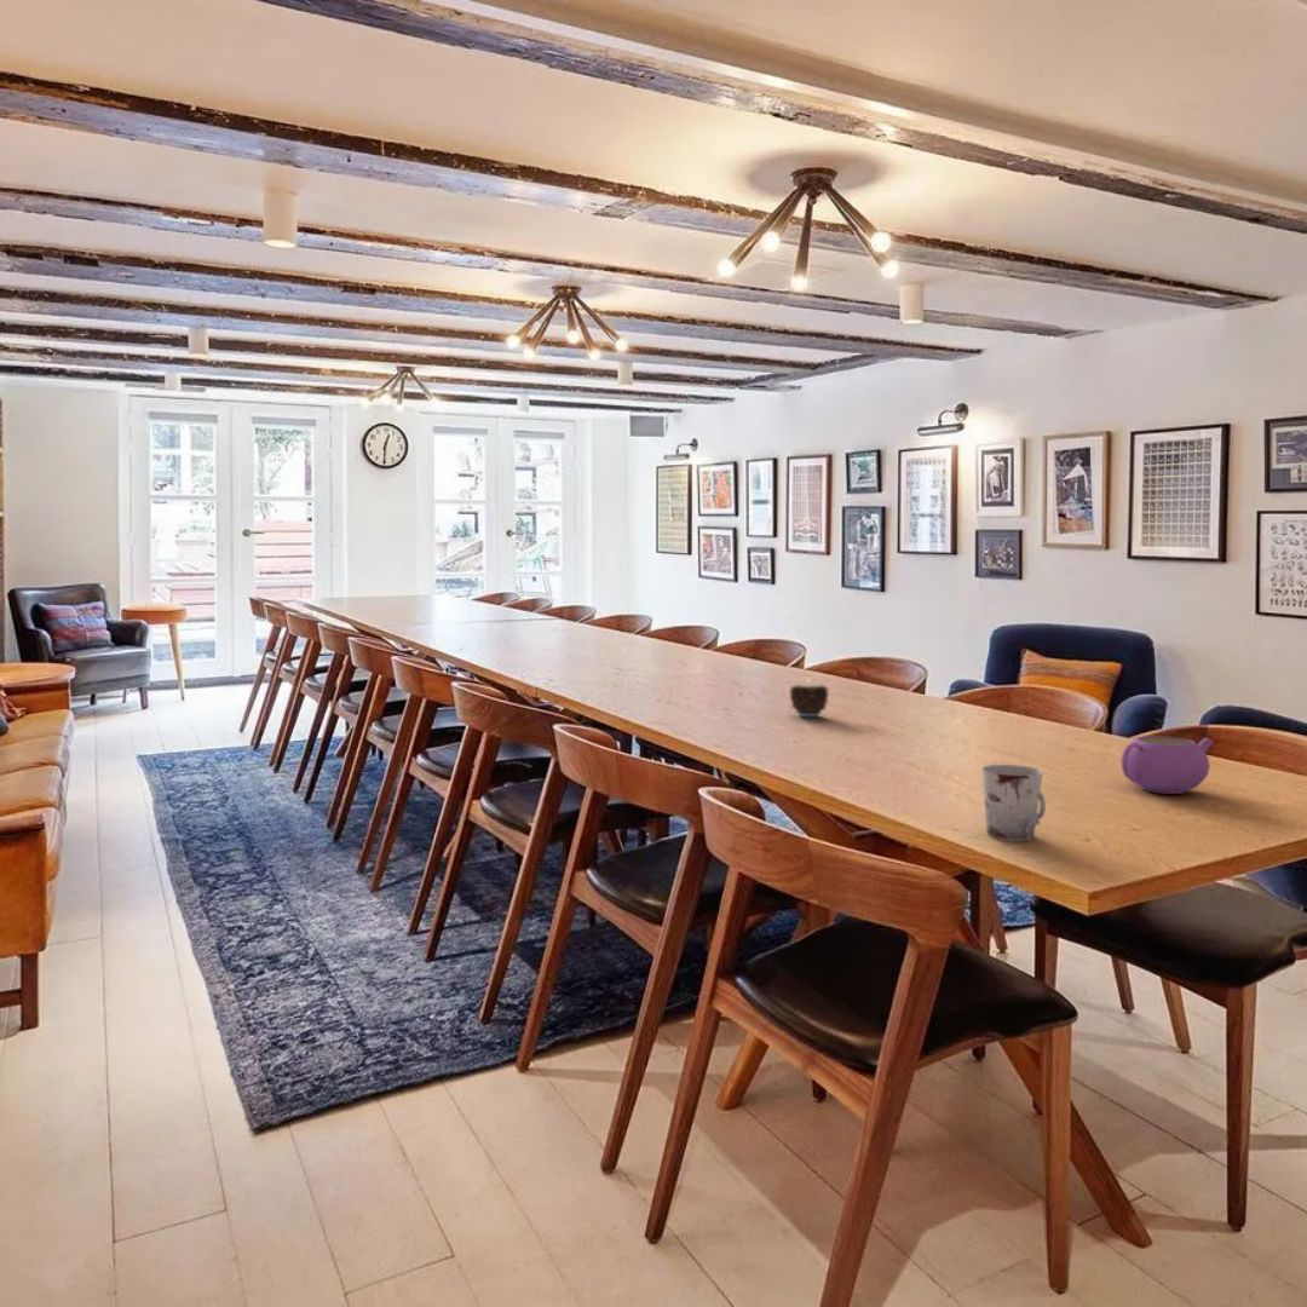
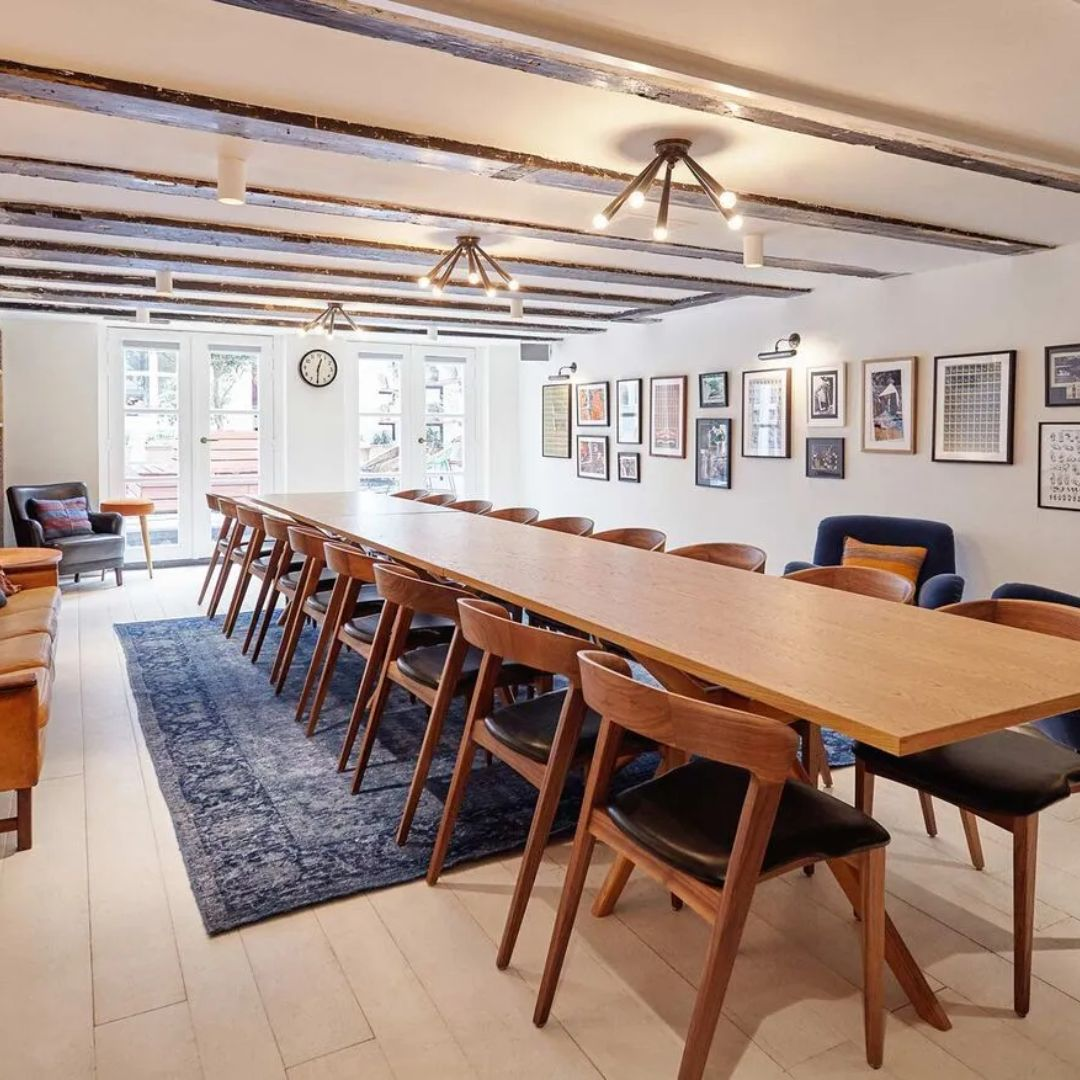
- candle (808, 696)
- teapot (1167, 764)
- cup (1018, 805)
